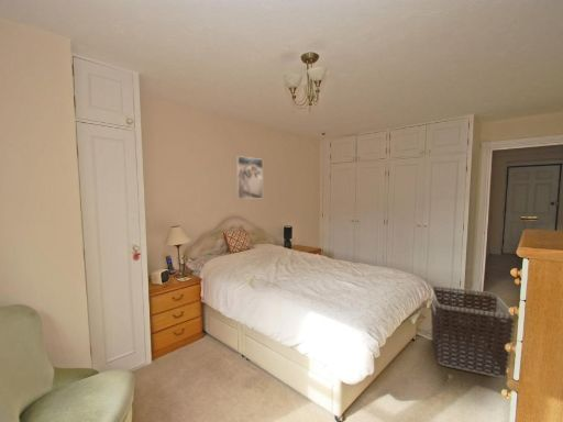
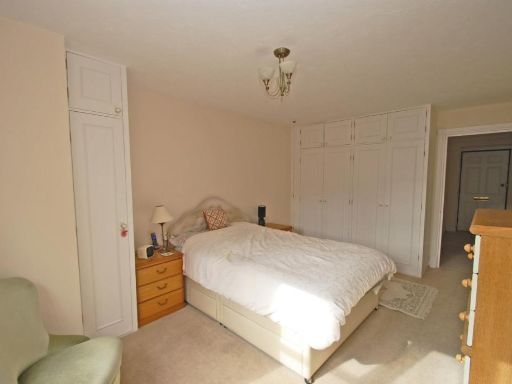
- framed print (250, 178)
- clothes hamper (465, 326)
